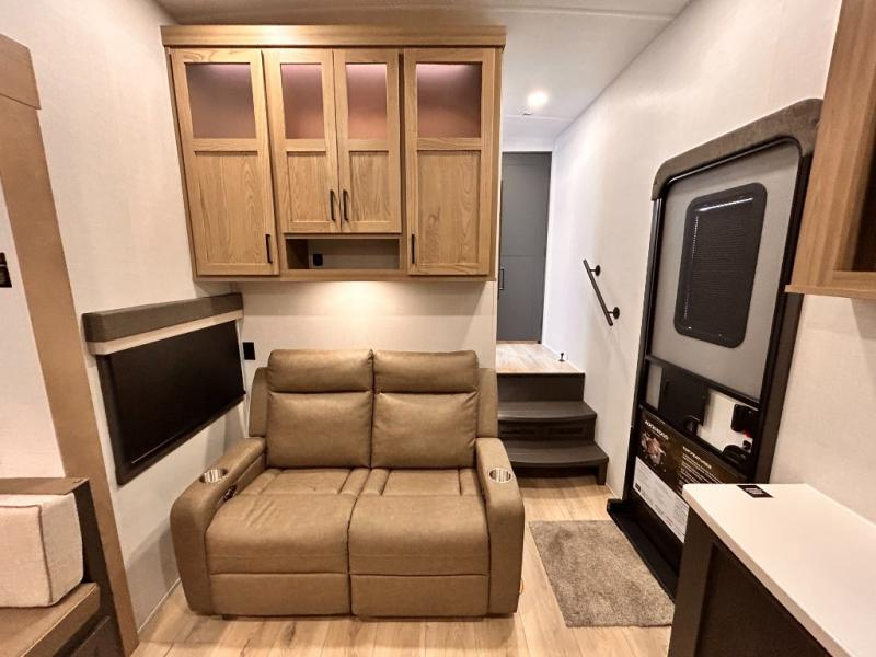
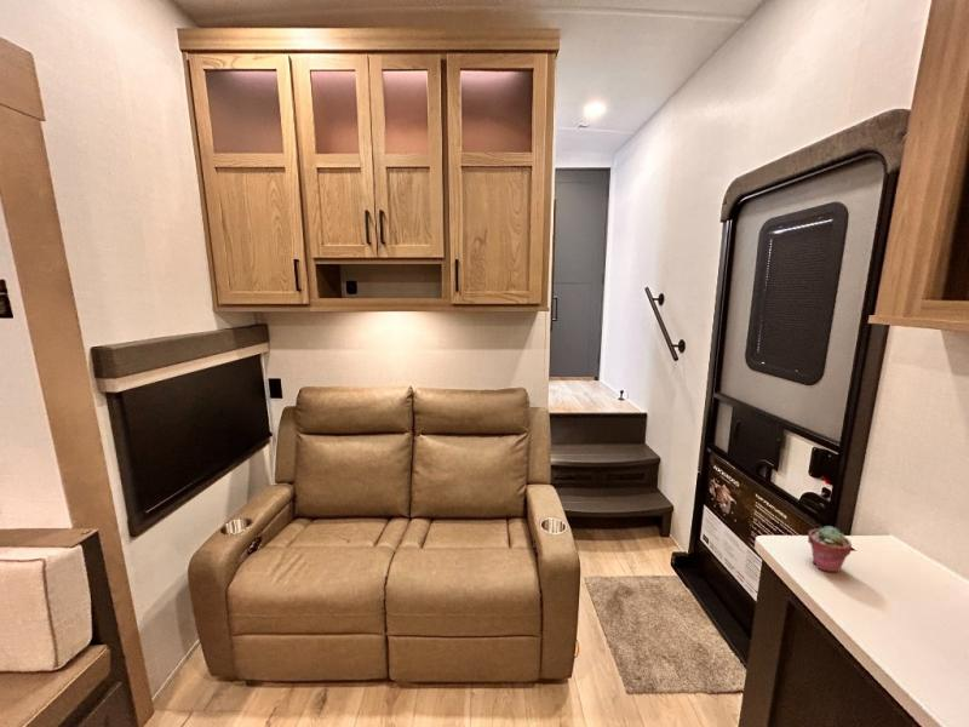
+ potted succulent (828, 545)
